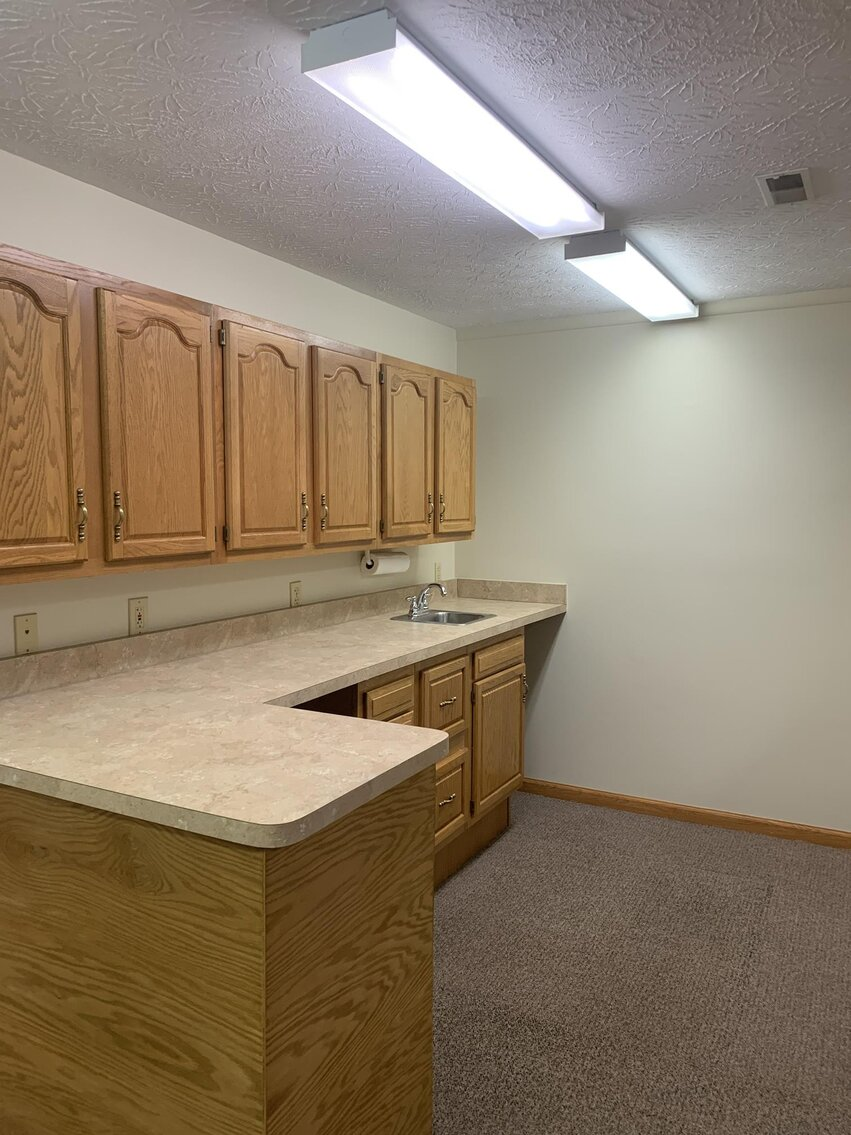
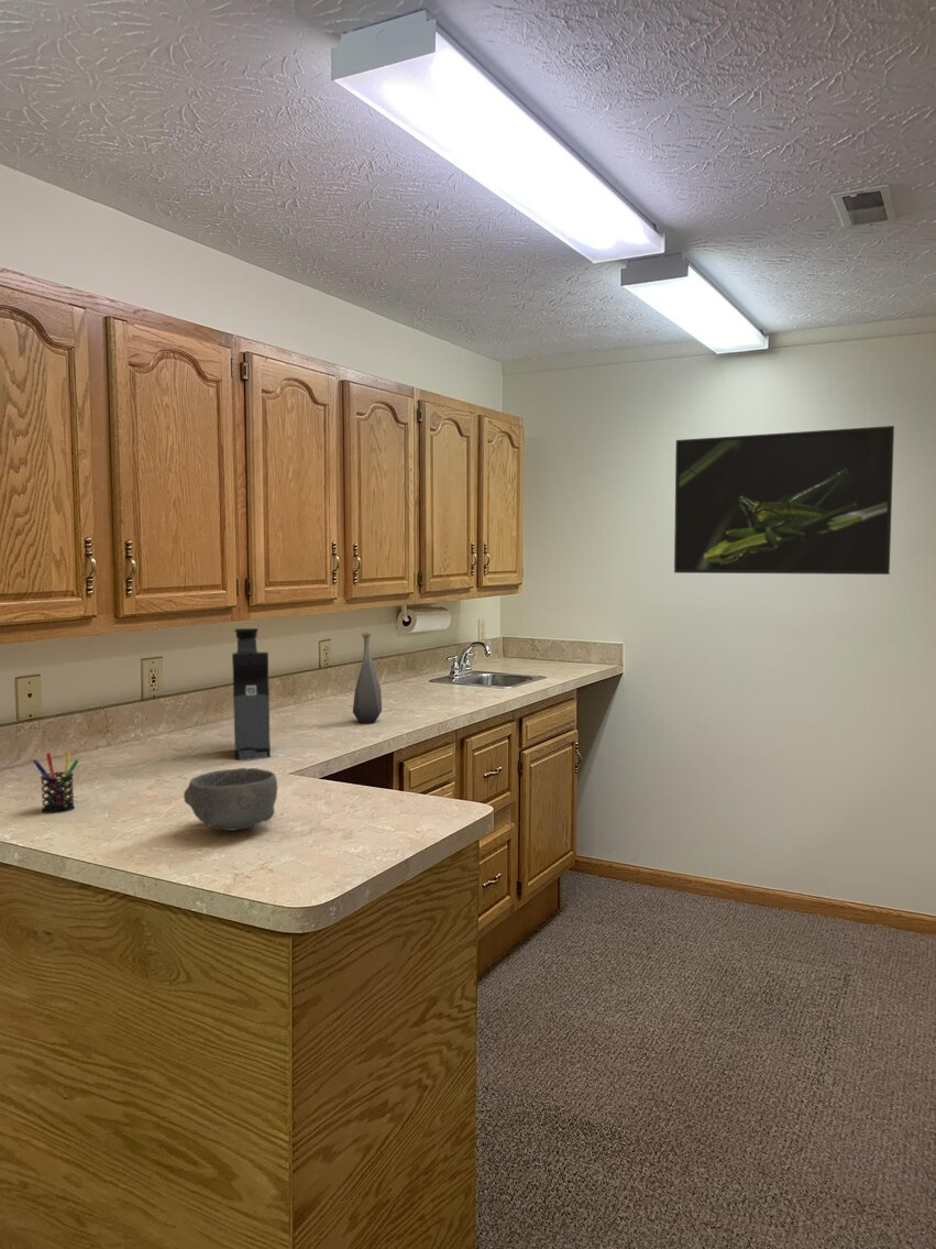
+ bottle (367, 677)
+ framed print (777, 503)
+ bowl (234, 801)
+ coffee maker (251, 692)
+ pen holder (59, 779)
